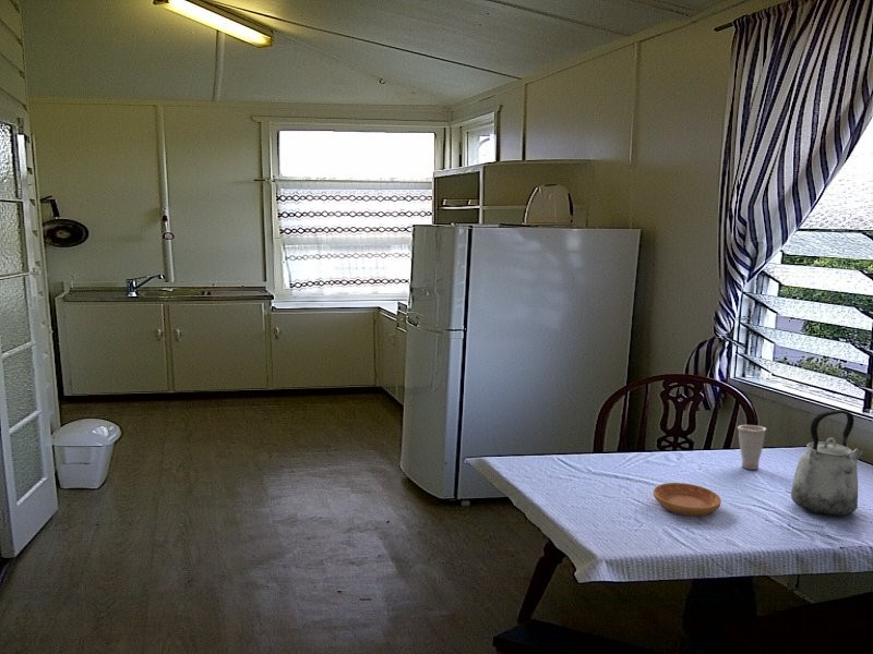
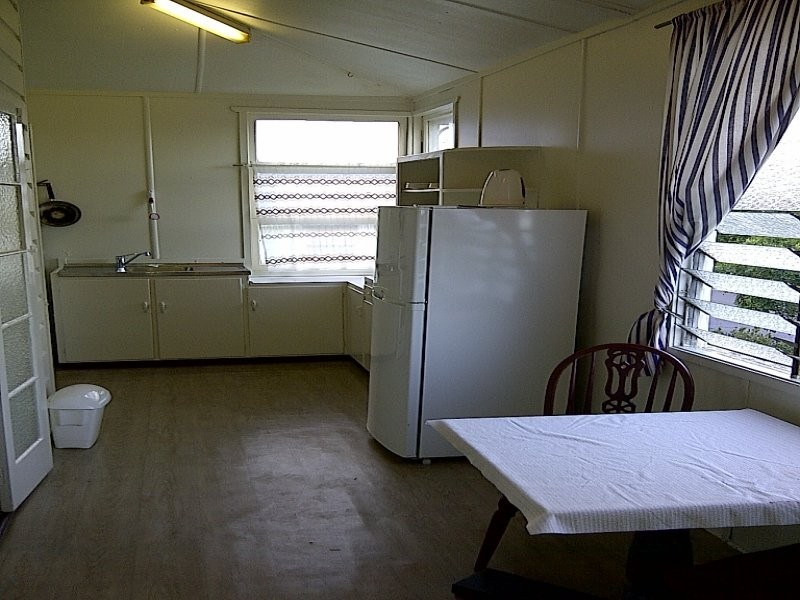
- saucer (685, 499)
- cup (750, 446)
- kettle (835, 459)
